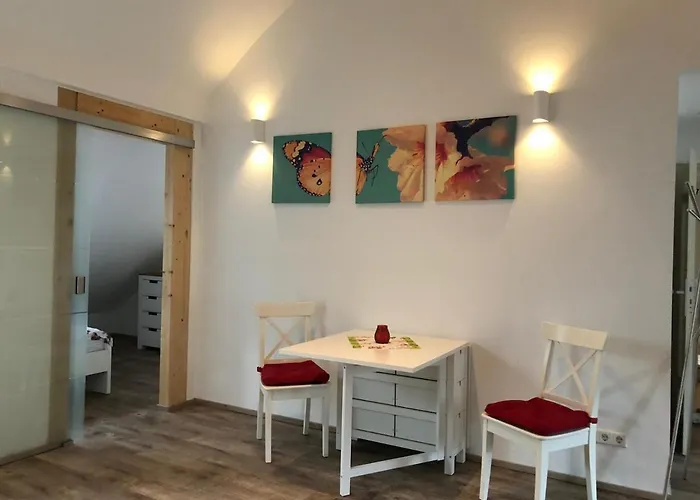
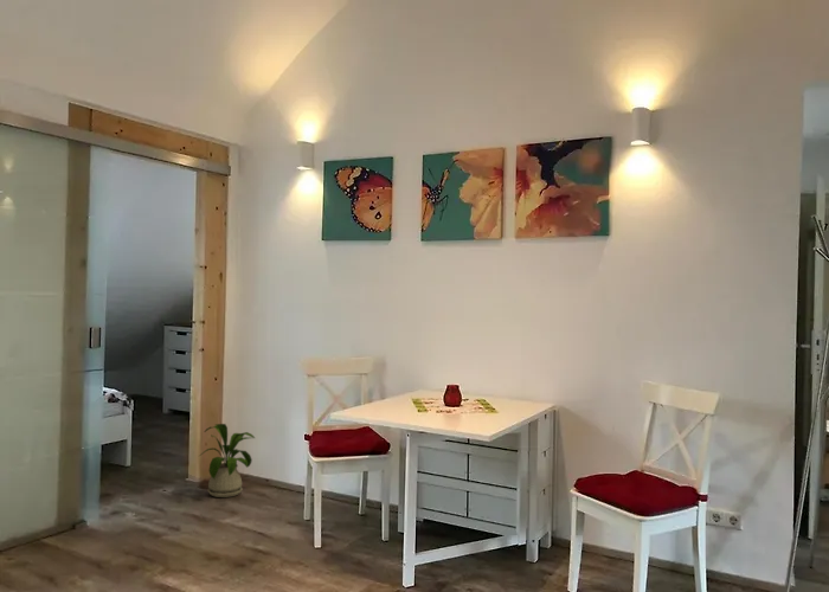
+ house plant (232, 455)
